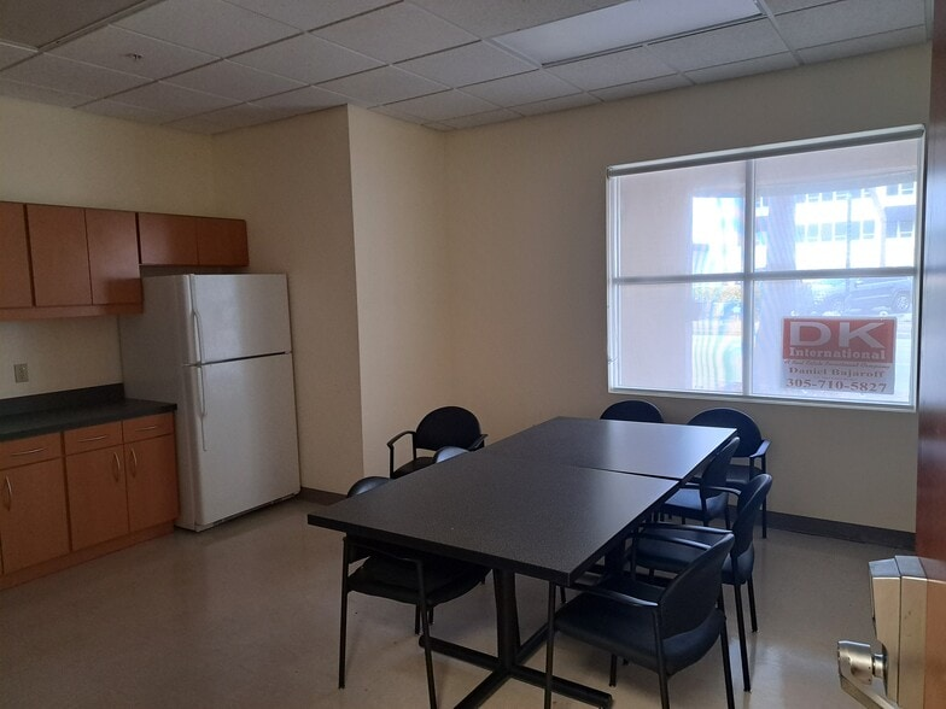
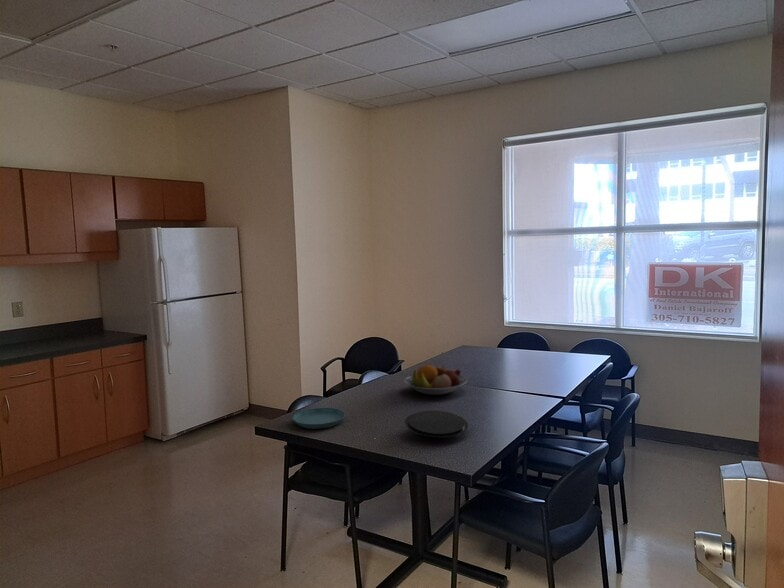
+ saucer (319, 418)
+ plate (436, 425)
+ fruit bowl (435, 377)
